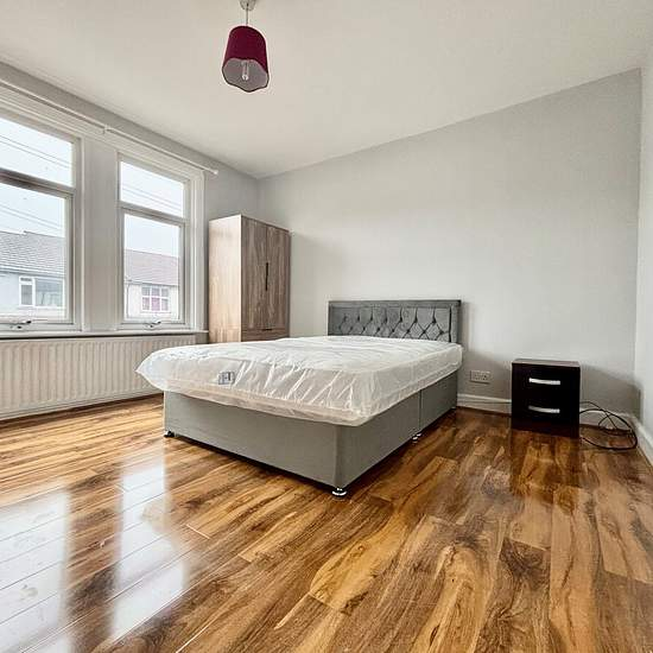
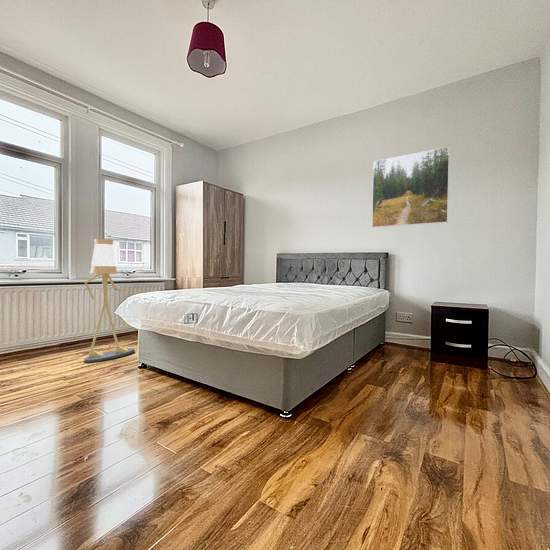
+ floor lamp (107, 281)
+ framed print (408, 190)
